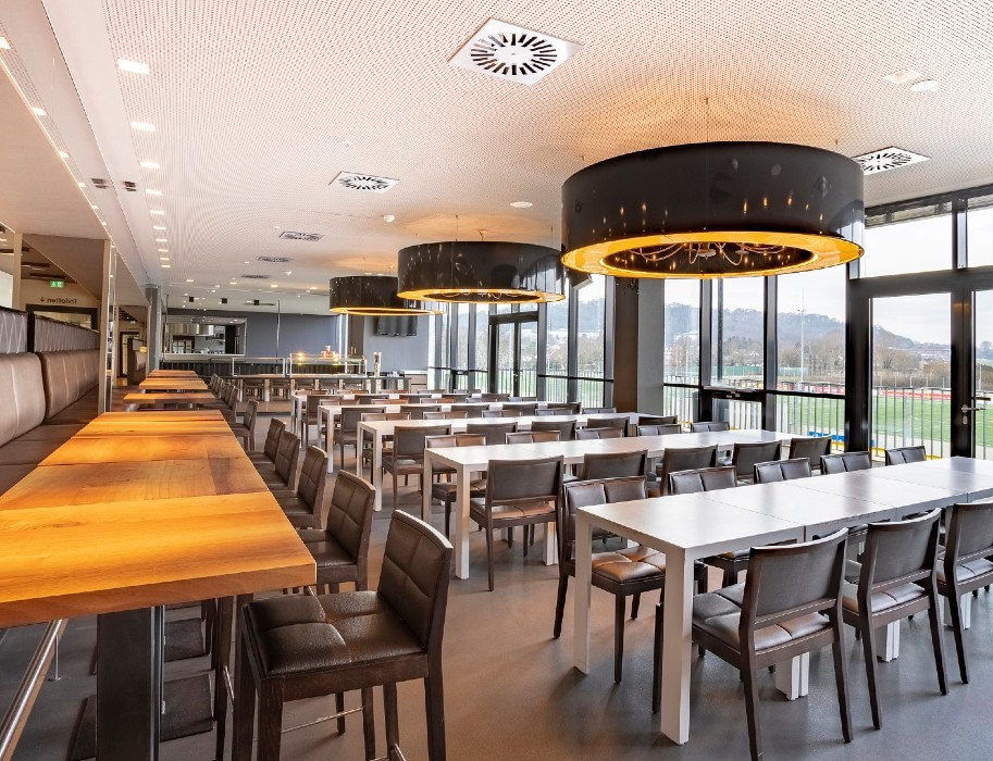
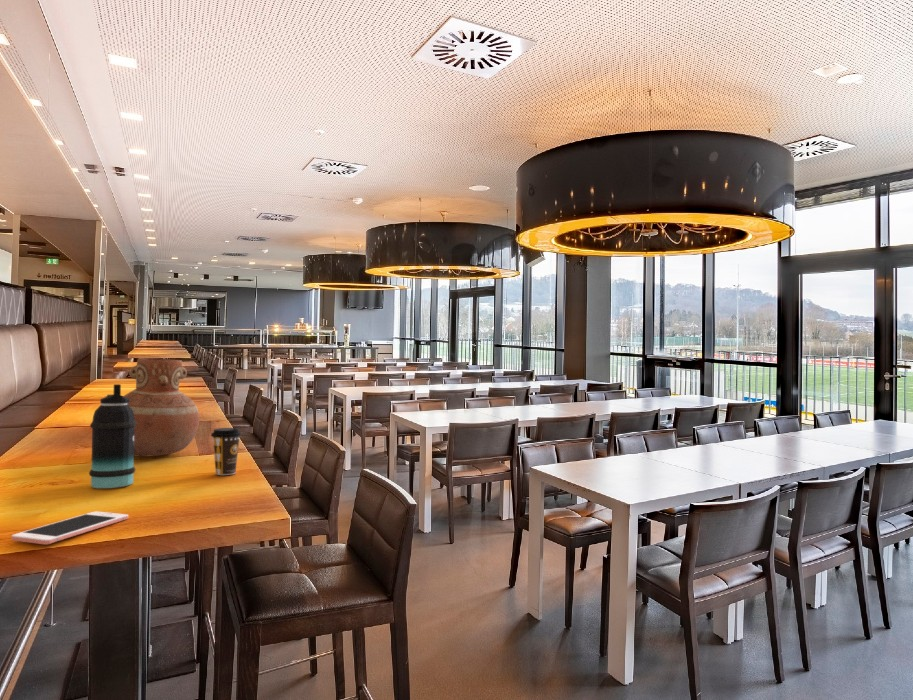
+ bottle (112, 433)
+ coffee cup (225, 451)
+ cell phone (73, 526)
+ vase (155, 406)
